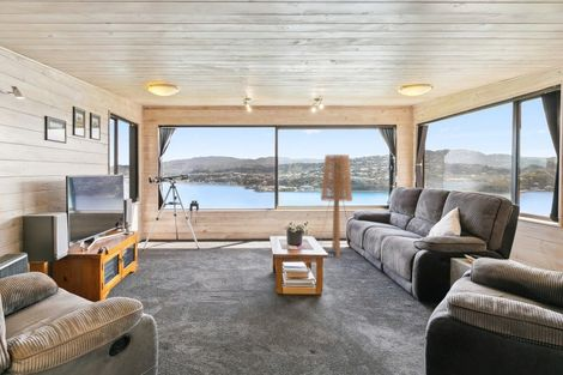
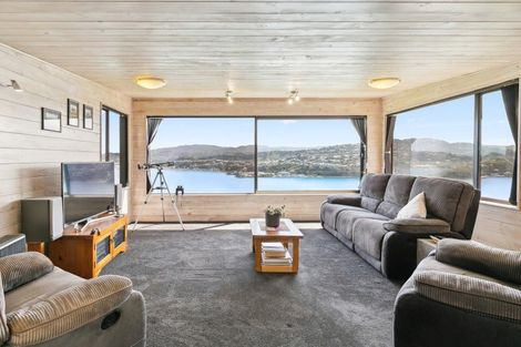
- floor lamp (335, 204)
